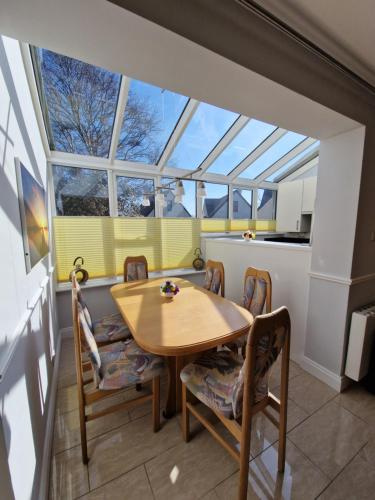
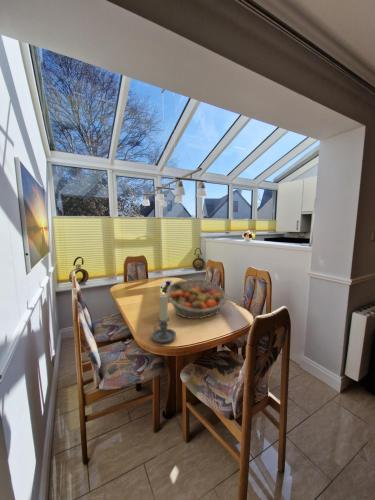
+ candle holder (162, 315)
+ fruit basket (196, 297)
